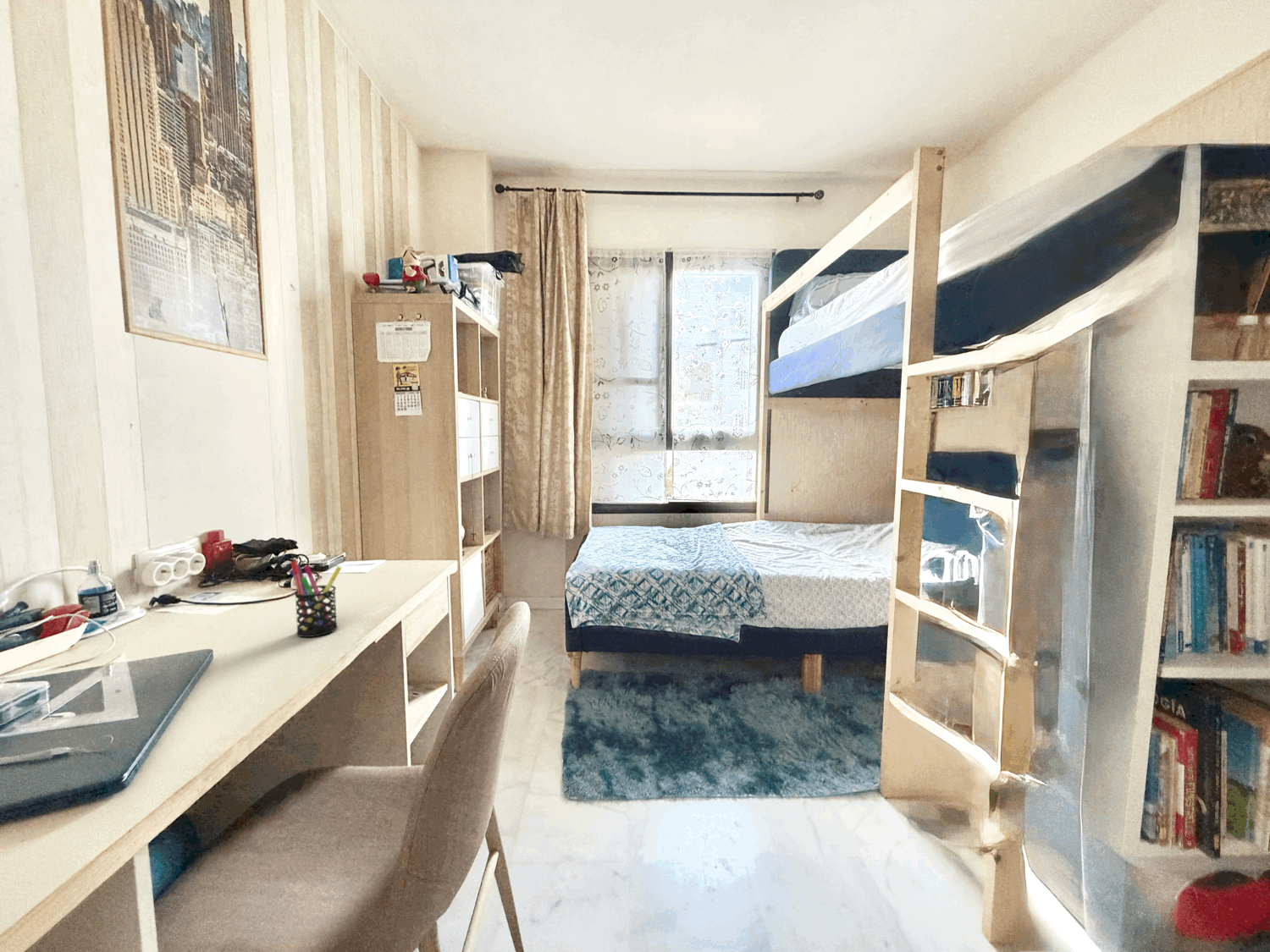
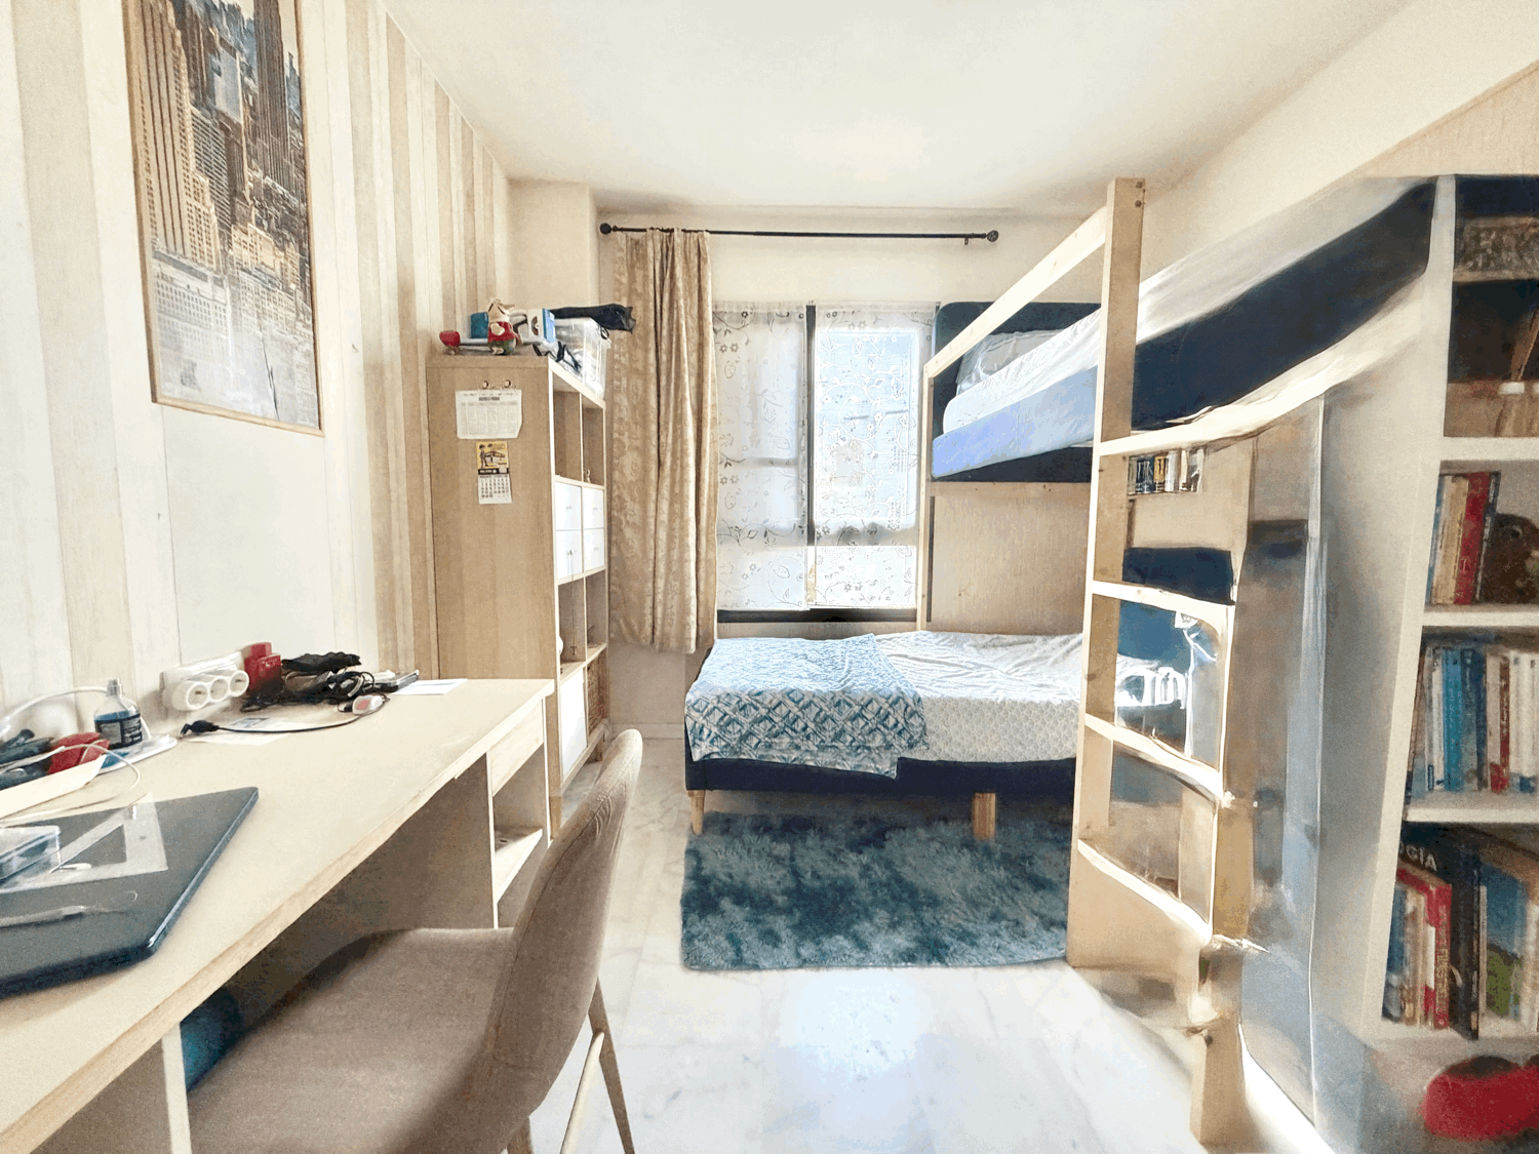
- pen holder (312, 597)
